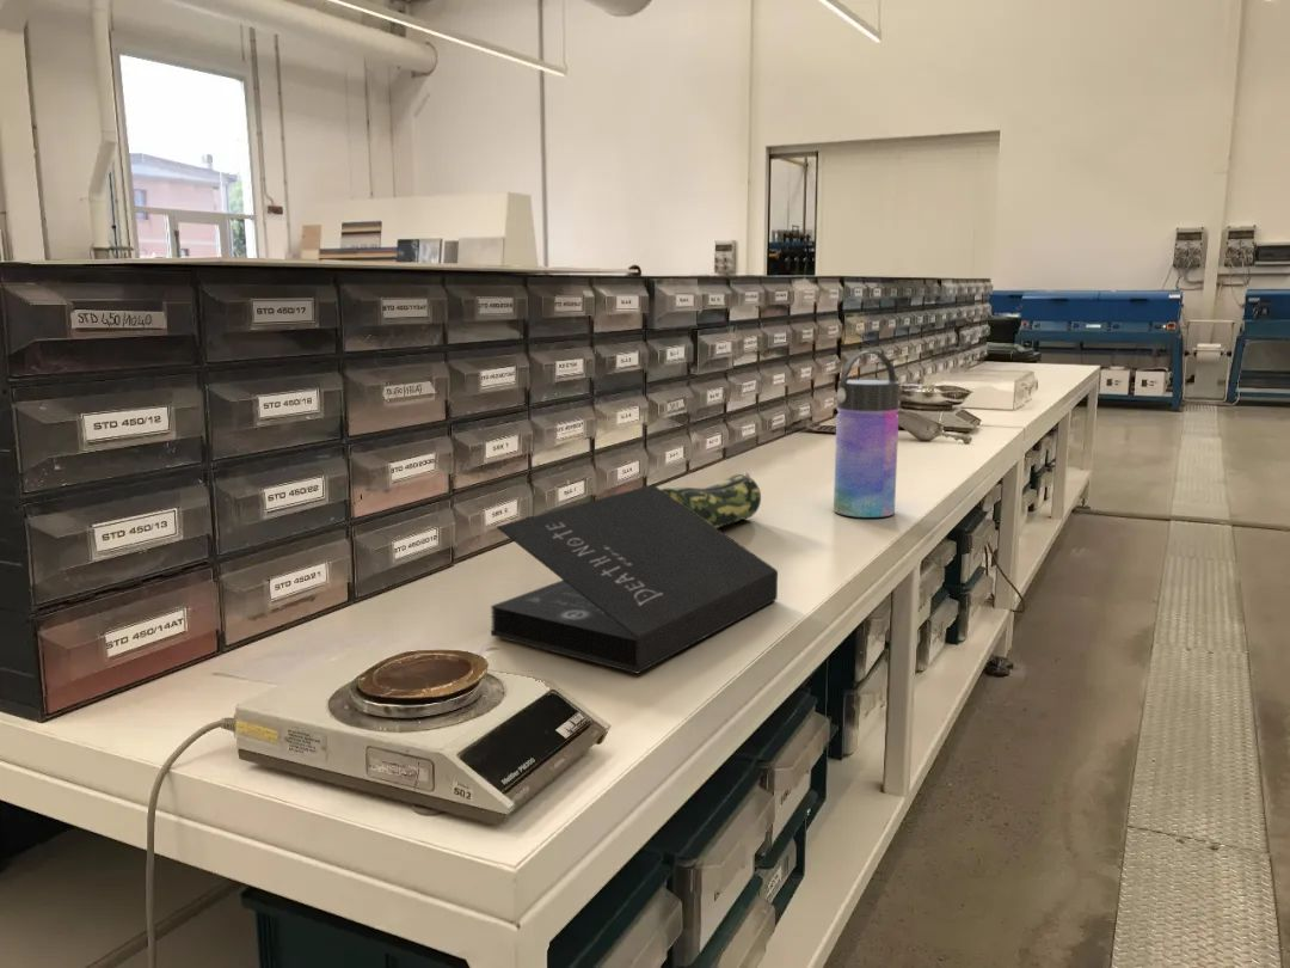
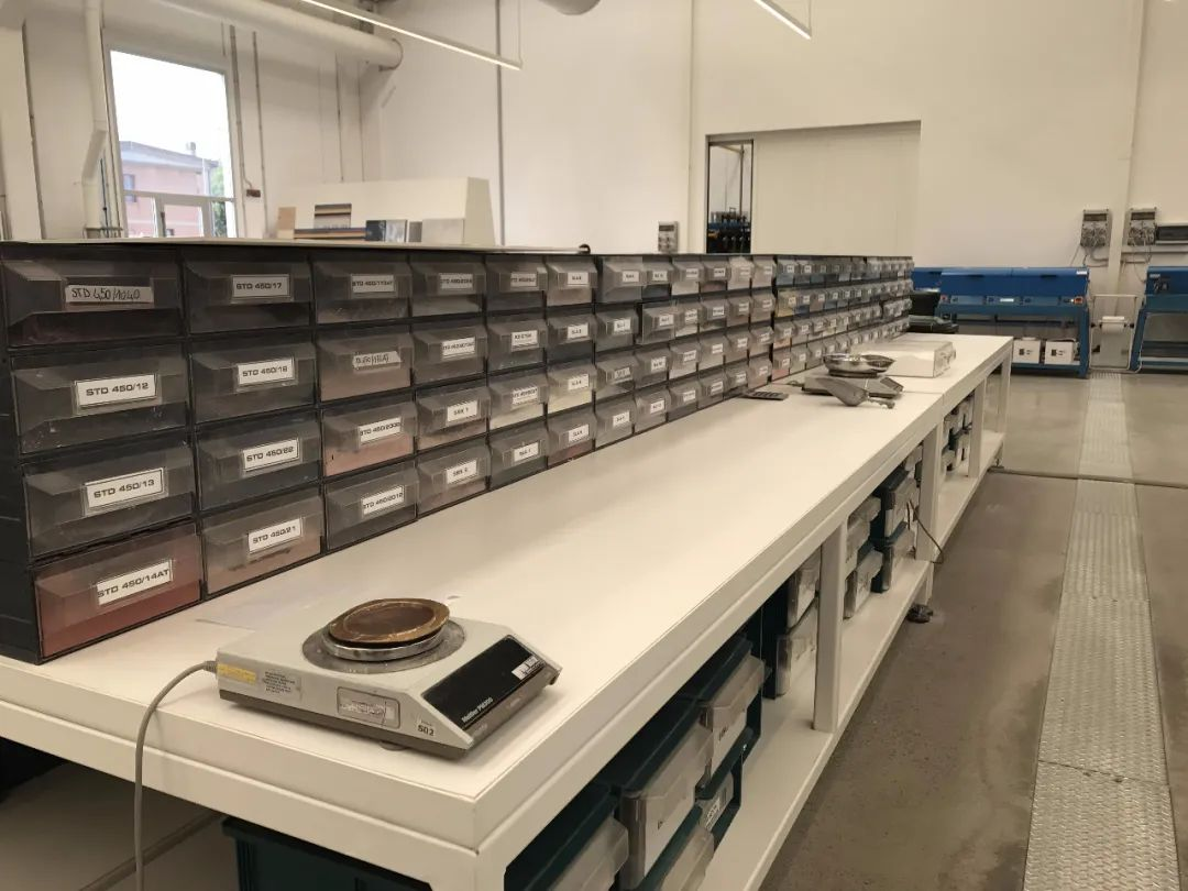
- pencil case (707, 503)
- water bottle (867, 431)
- book (641, 564)
